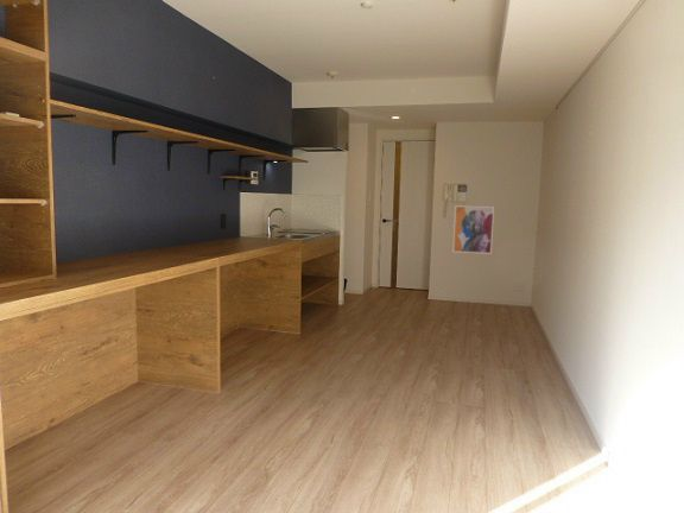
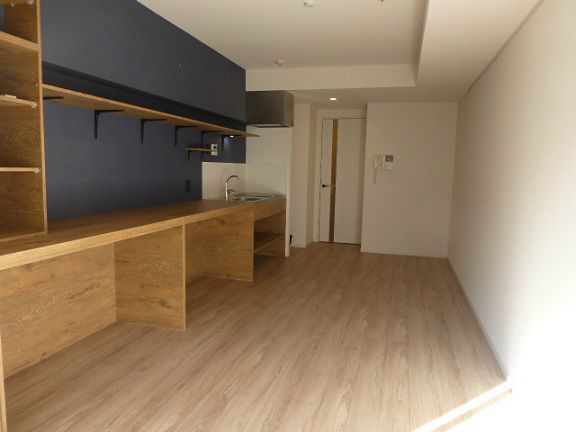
- wall art (473, 229)
